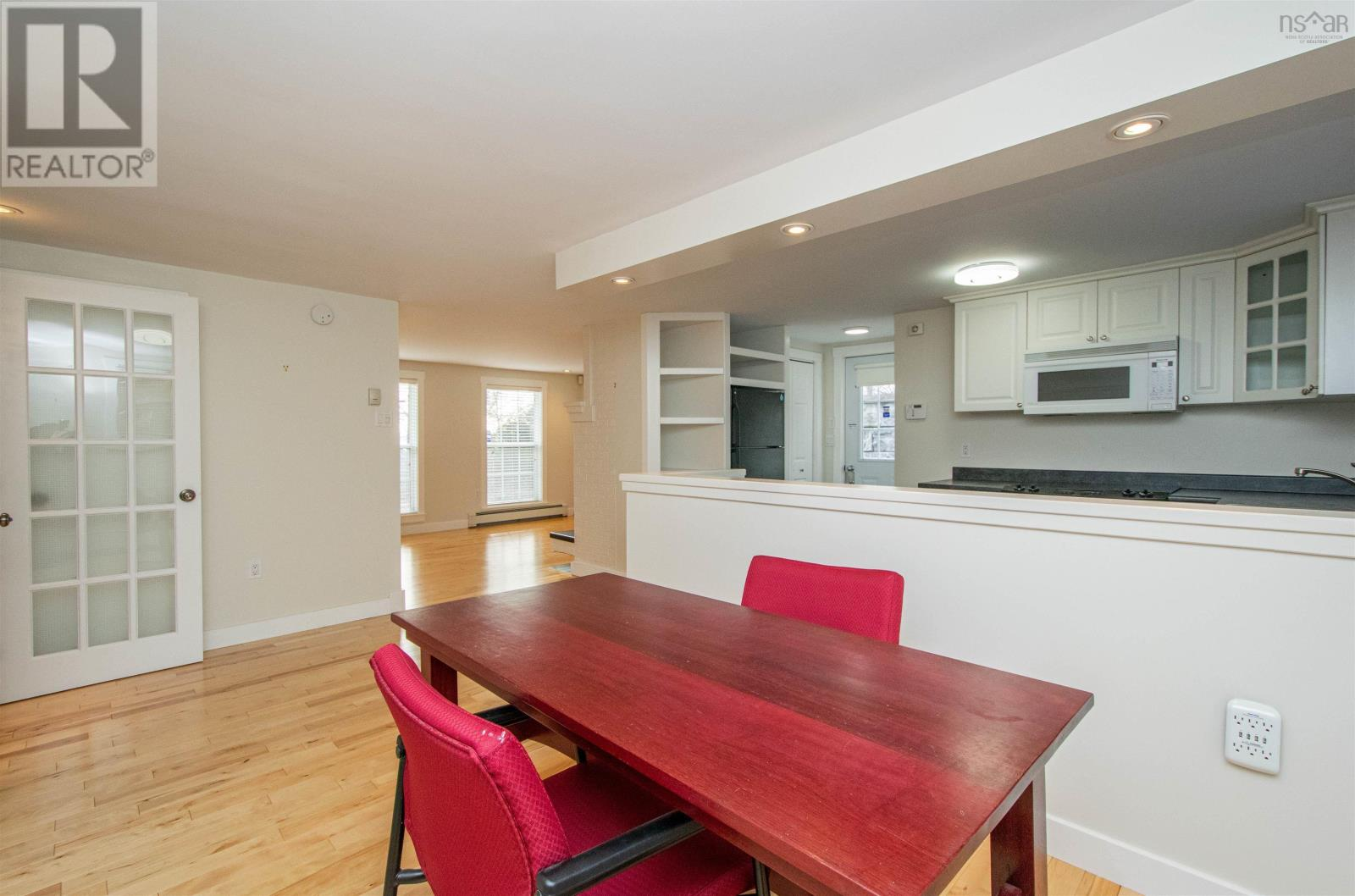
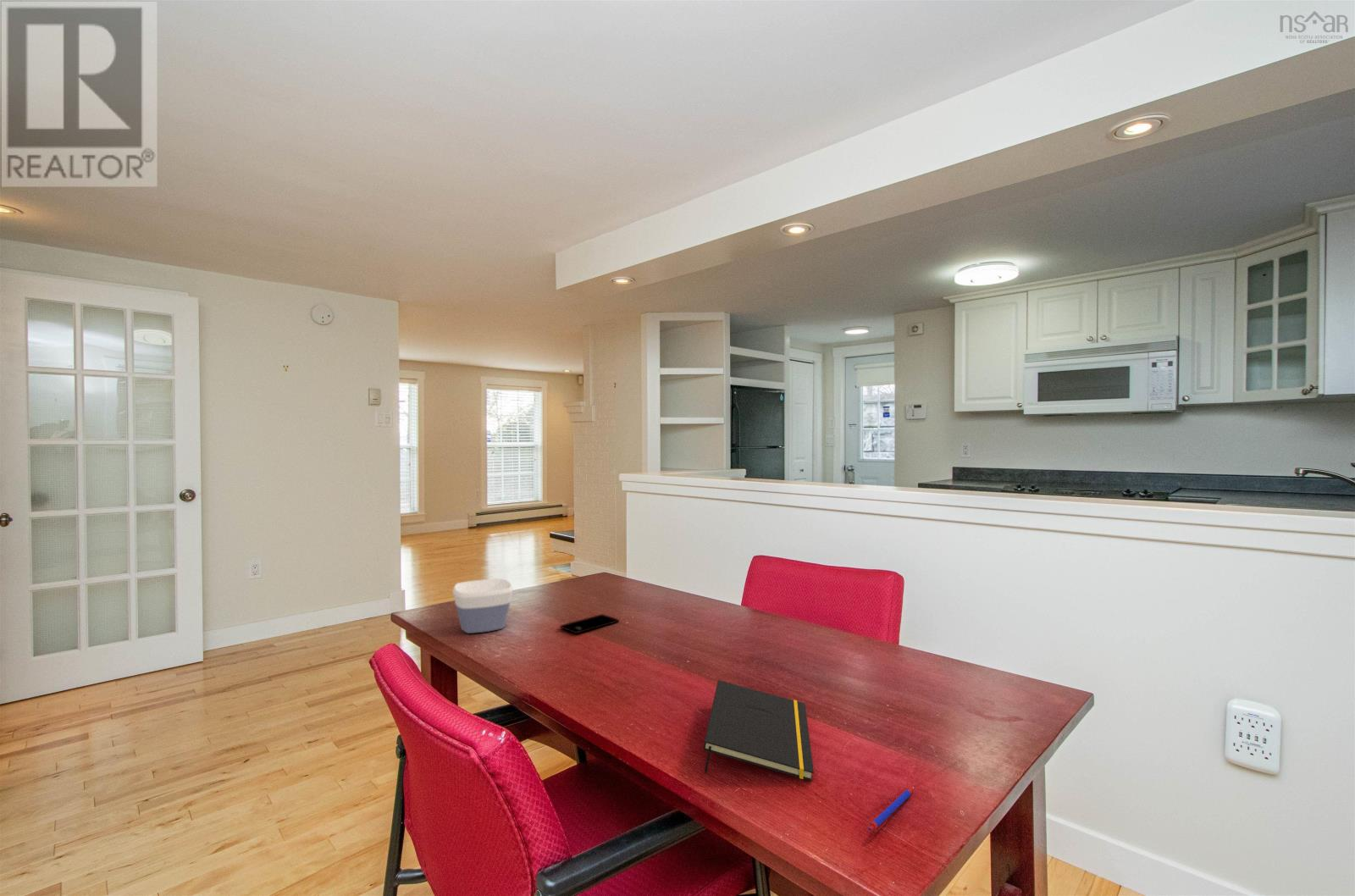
+ bowl (483, 606)
+ notepad (759, 724)
+ smartphone (589, 623)
+ pen (893, 806)
